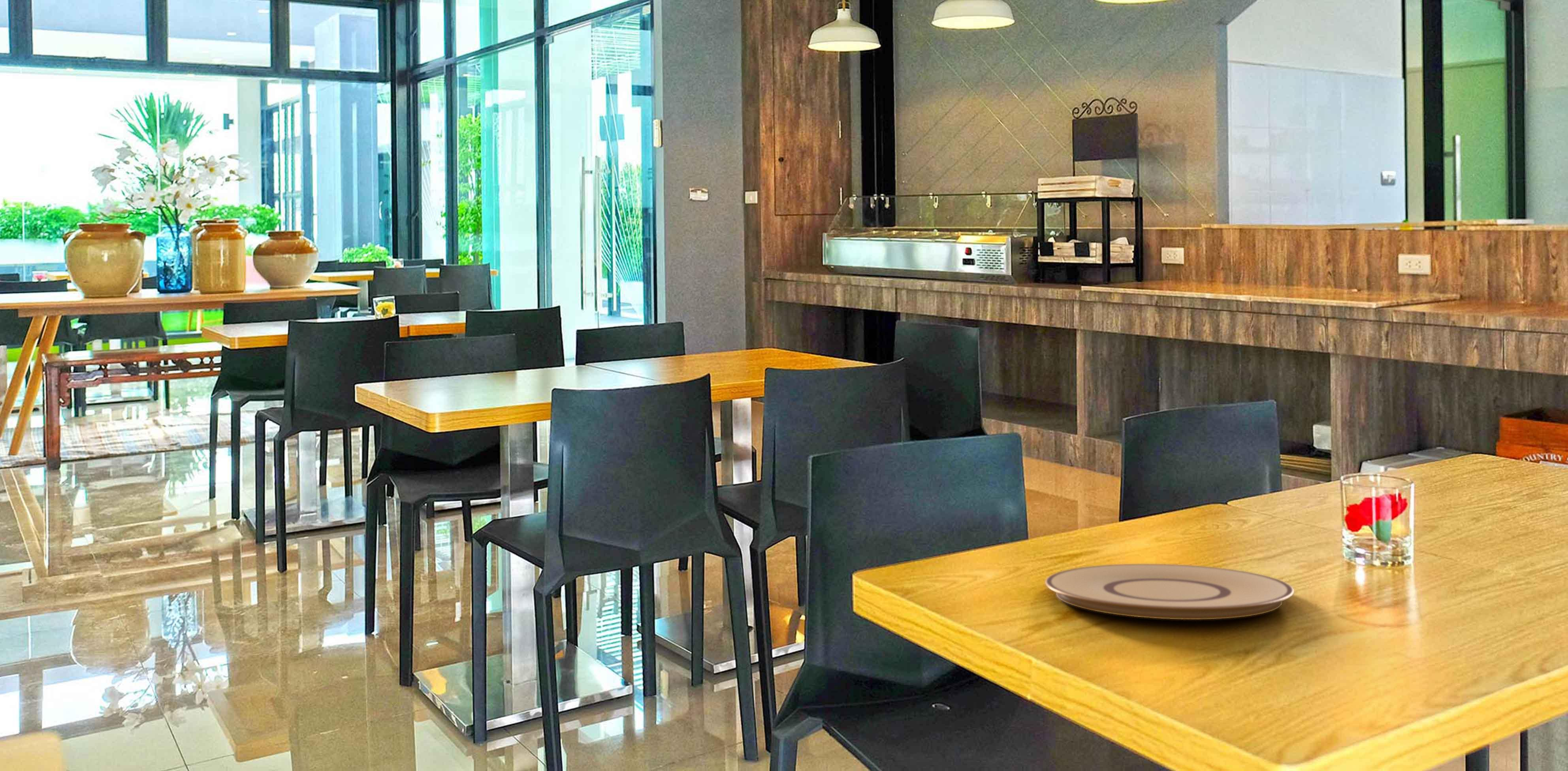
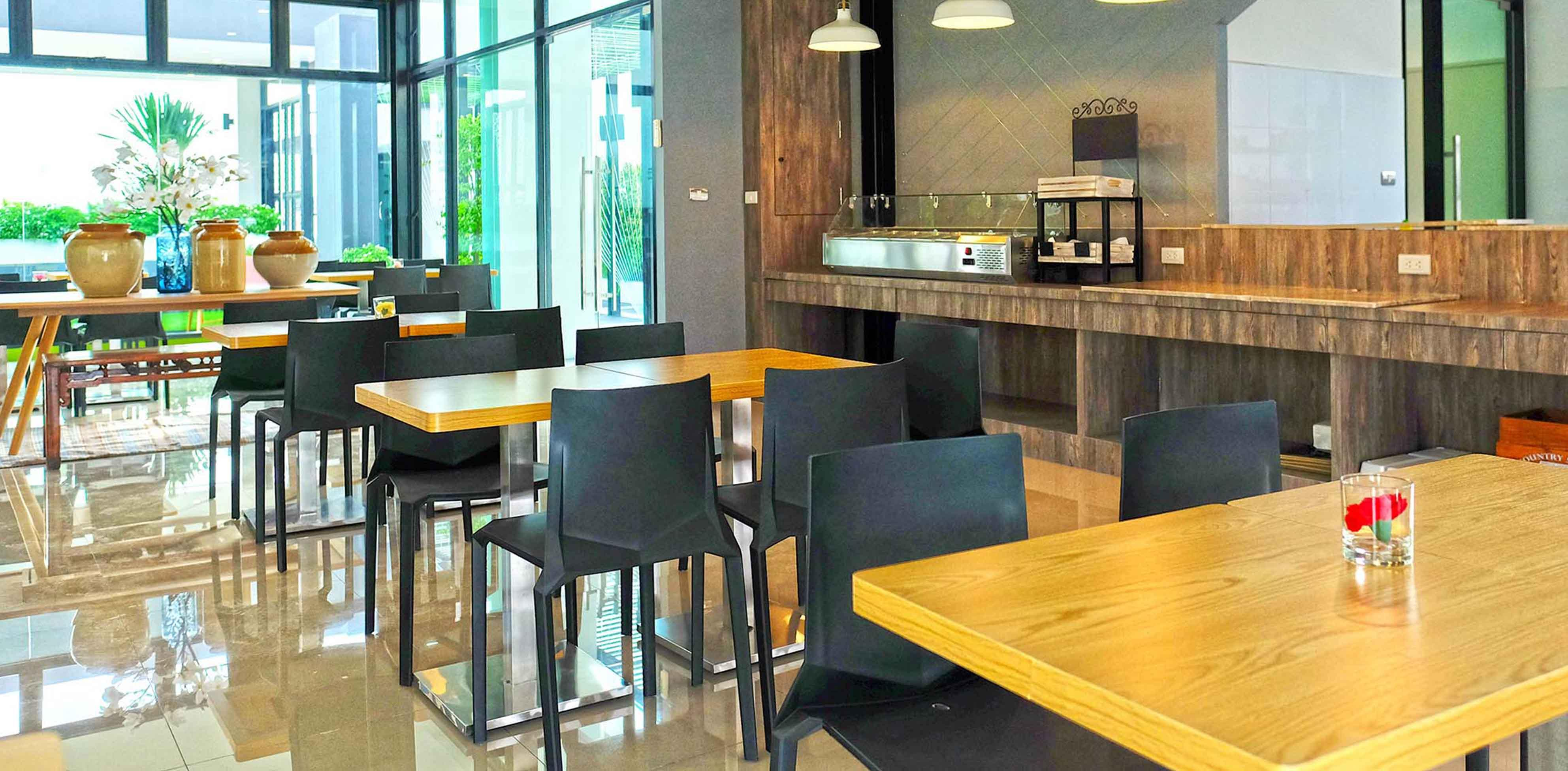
- plate (1166, 590)
